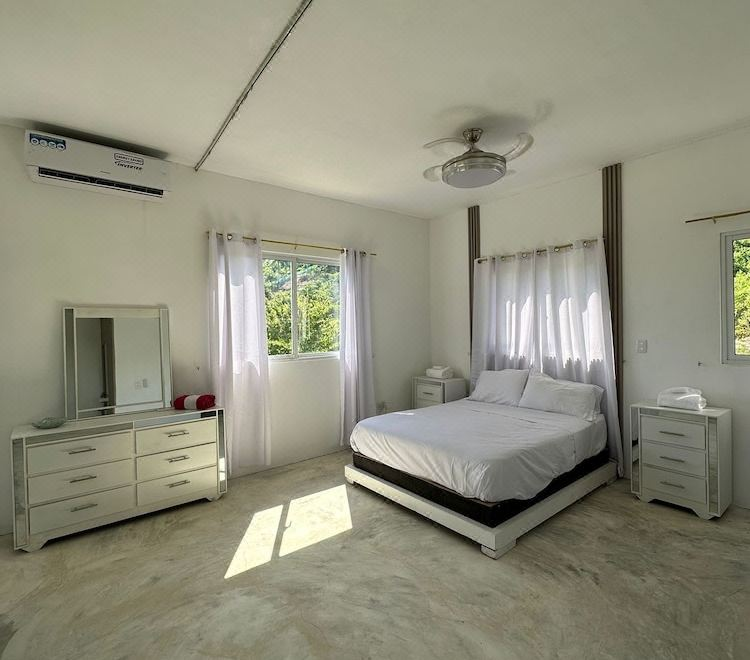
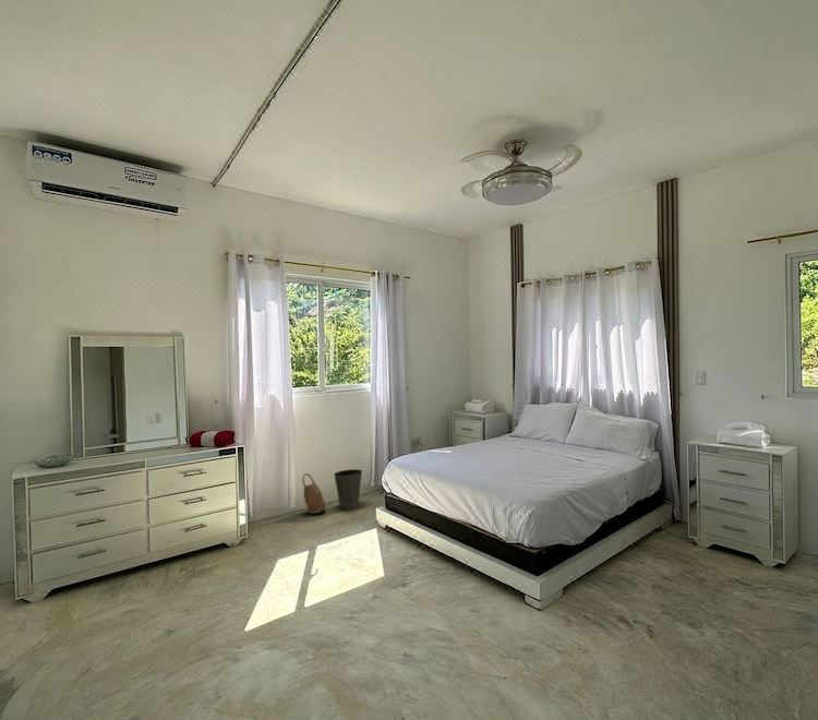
+ waste basket (348, 489)
+ basket (315, 492)
